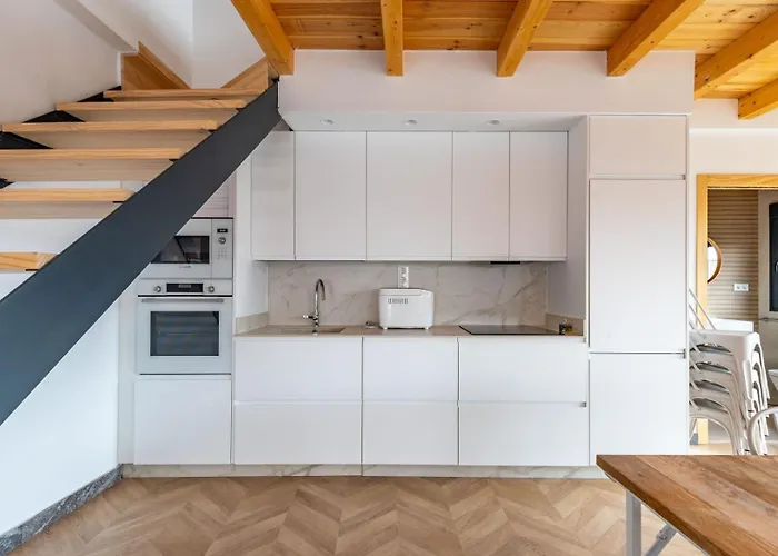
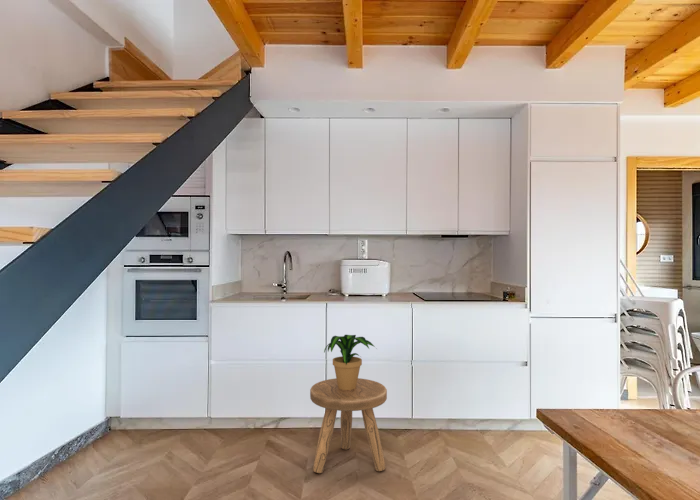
+ potted plant (347, 360)
+ stool (347, 425)
